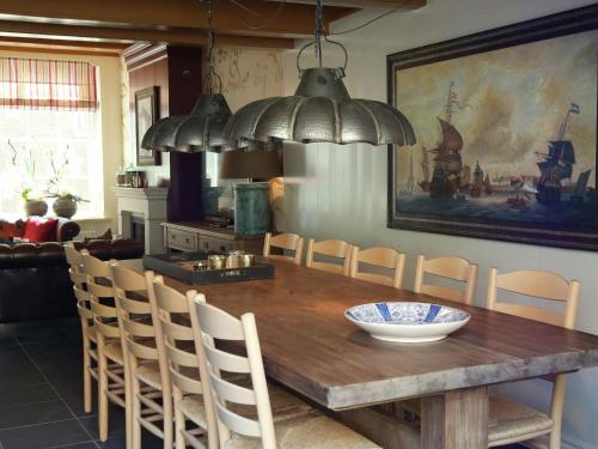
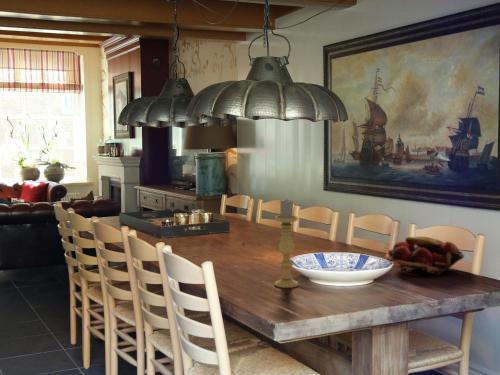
+ fruit basket (422, 253)
+ candle holder (286, 241)
